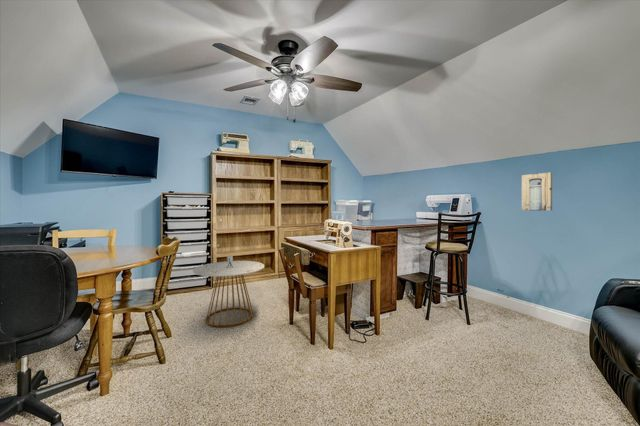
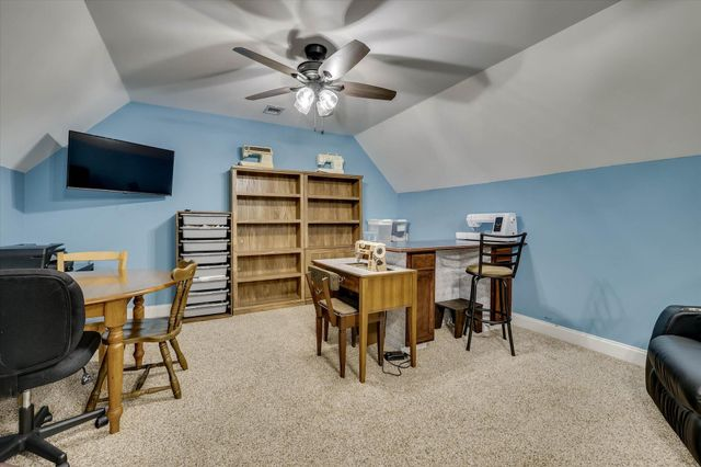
- wall art (536, 192)
- side table (232, 286)
